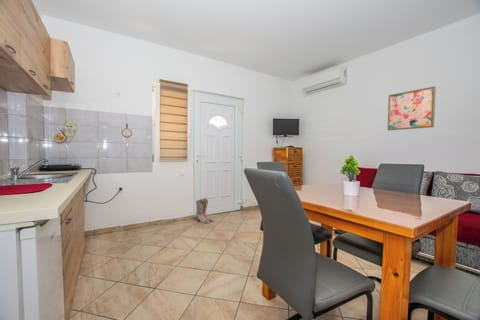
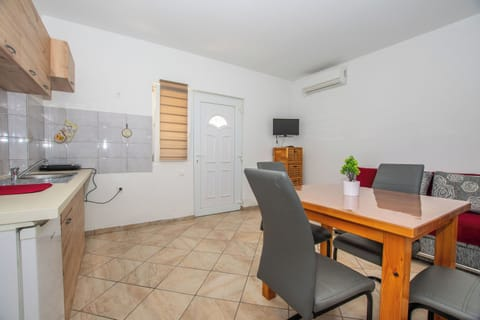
- boots (204, 209)
- wall art (409, 110)
